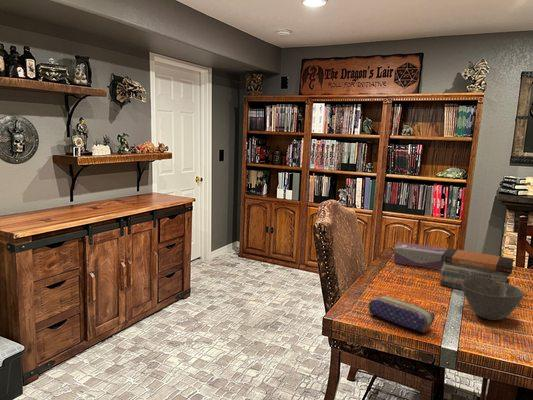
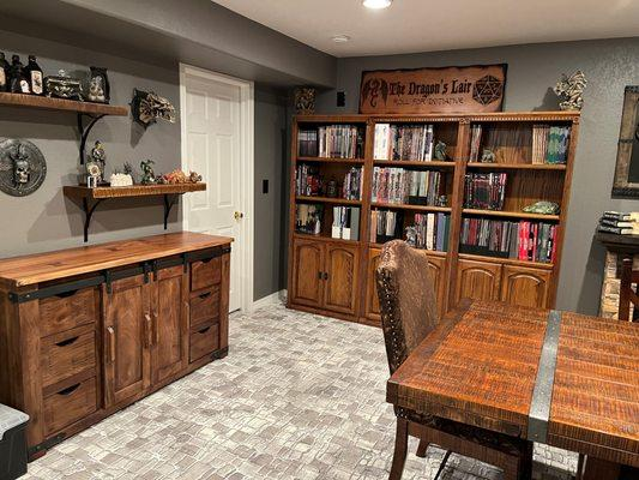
- bowl (489, 301)
- book stack (475, 272)
- tissue box (421, 254)
- pencil case (400, 312)
